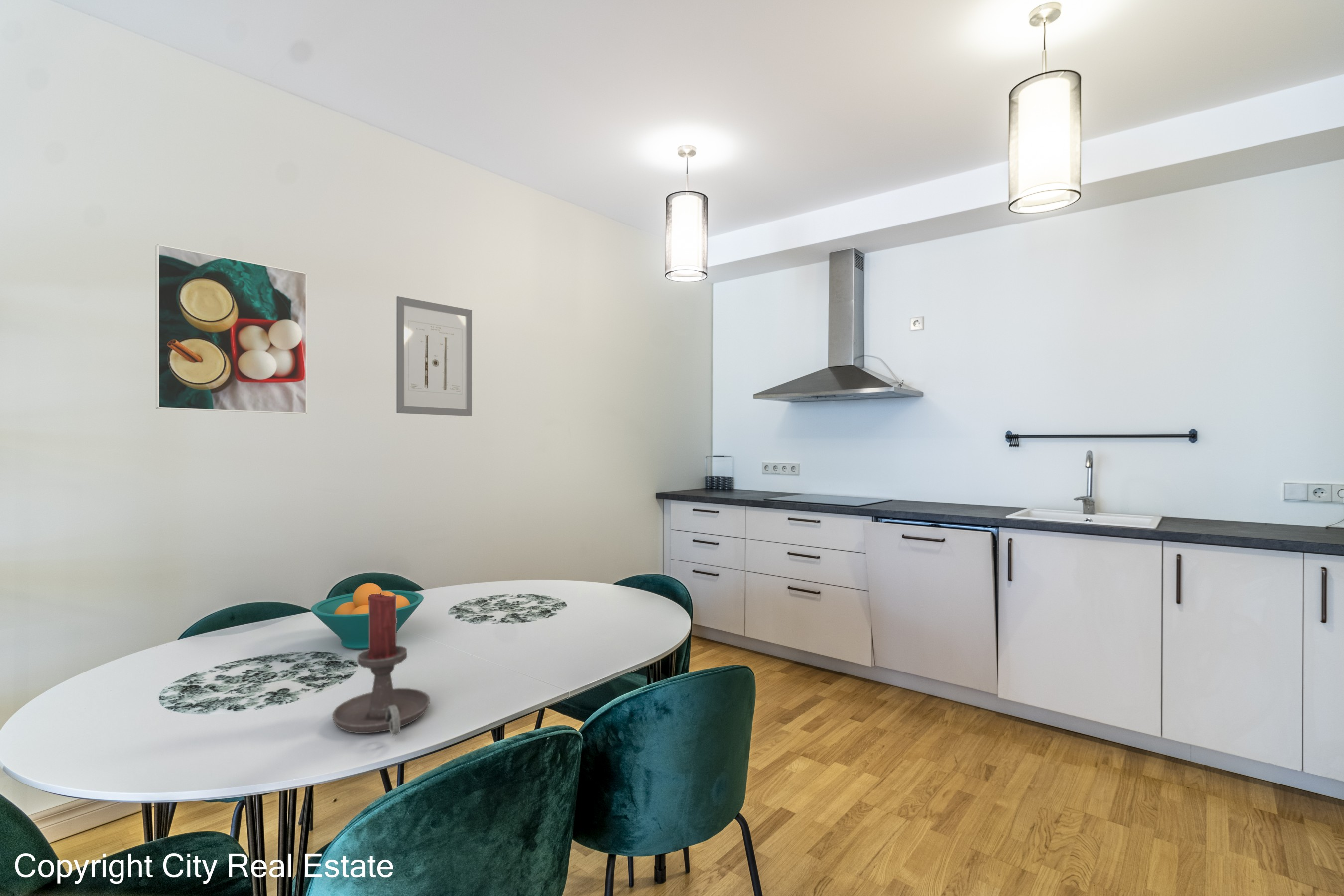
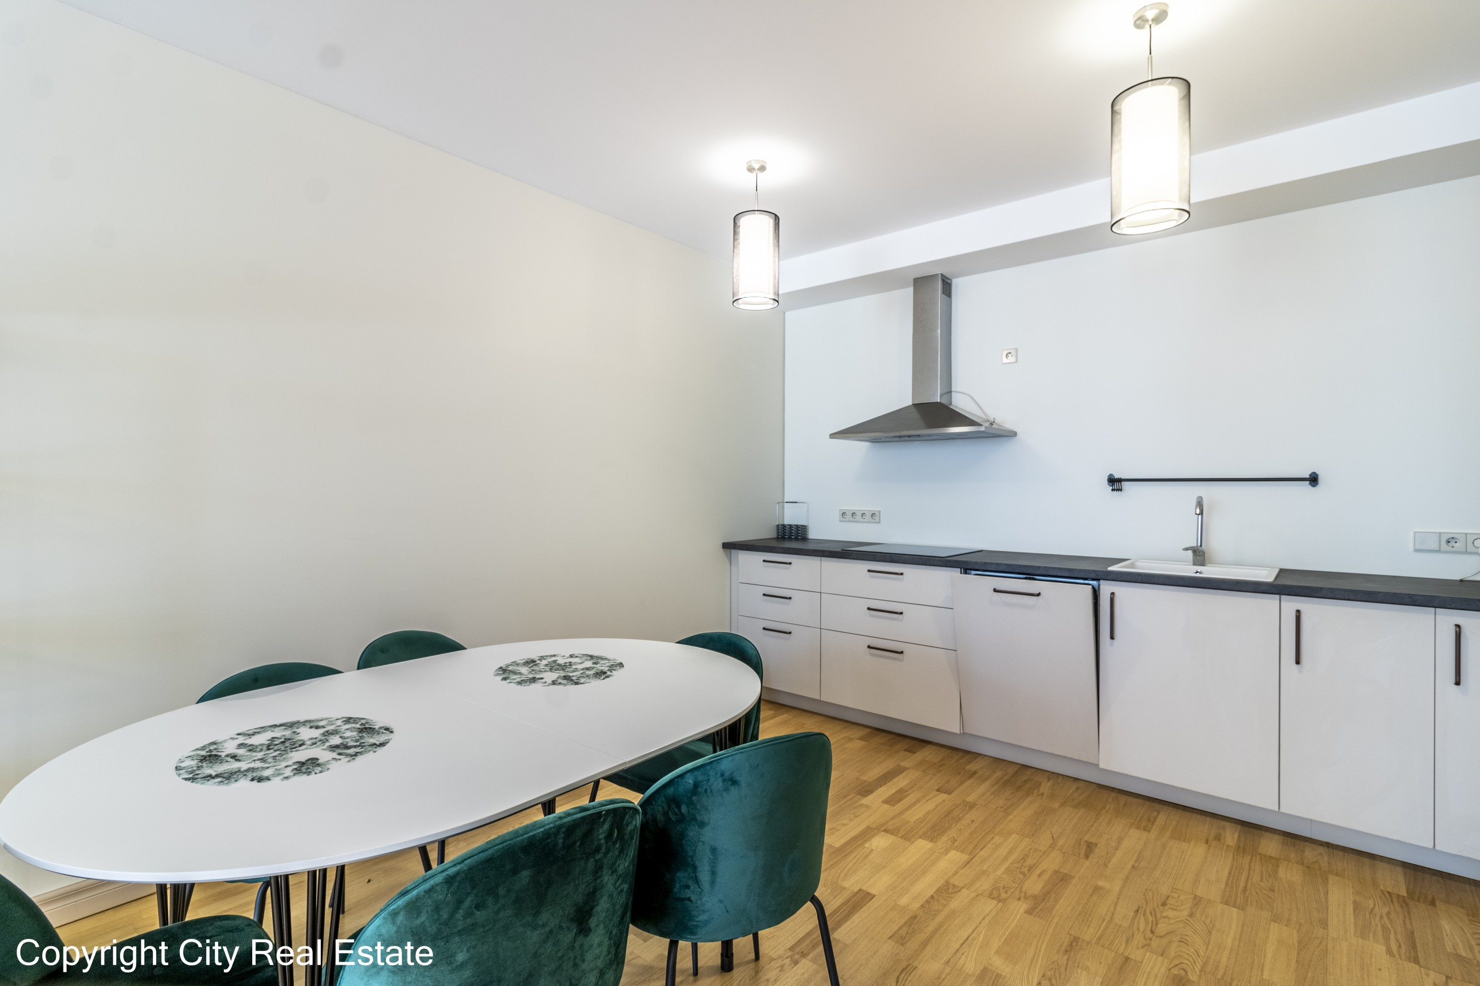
- candle holder (385, 658)
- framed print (237, 336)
- fruit bowl (368, 613)
- wall art (436, 359)
